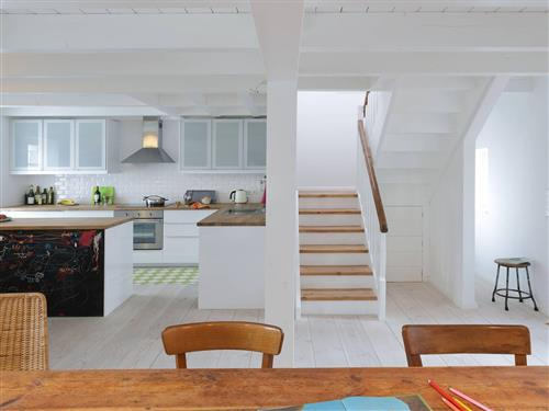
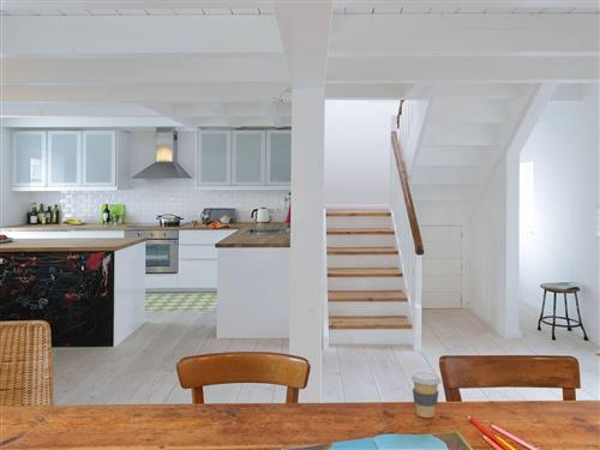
+ coffee cup (425, 395)
